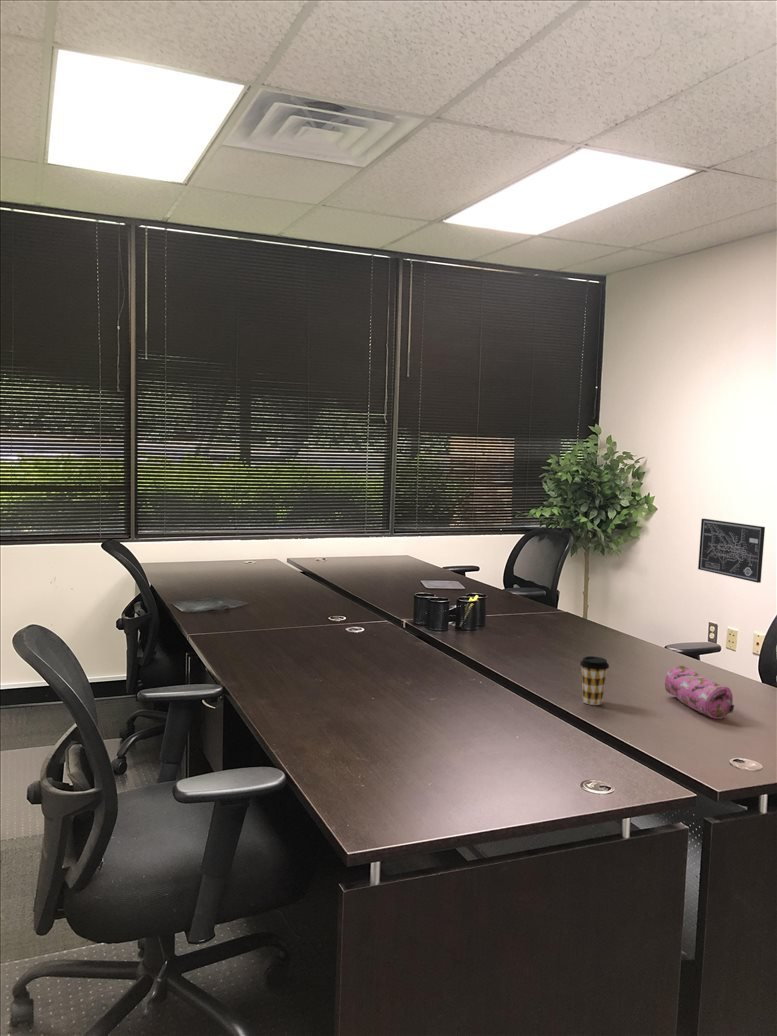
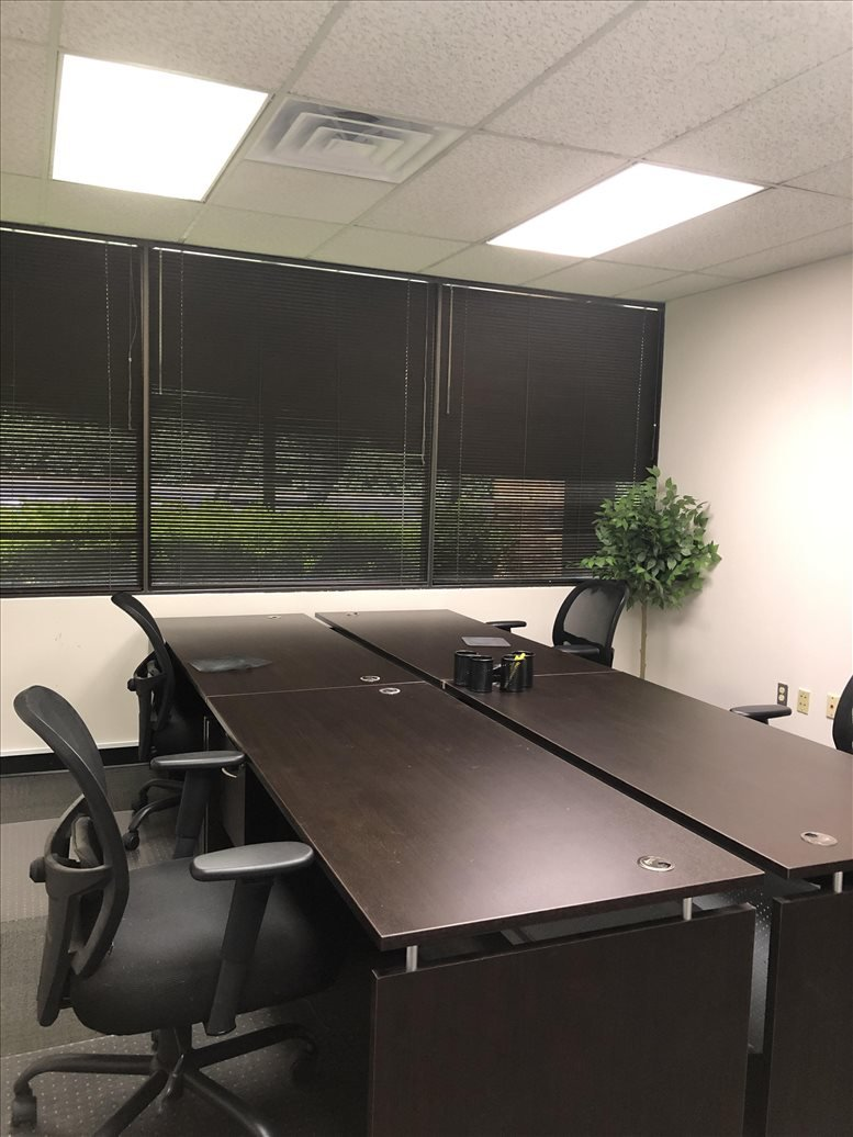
- pencil case (697, 690)
- wall art (729, 549)
- coffee cup (593, 680)
